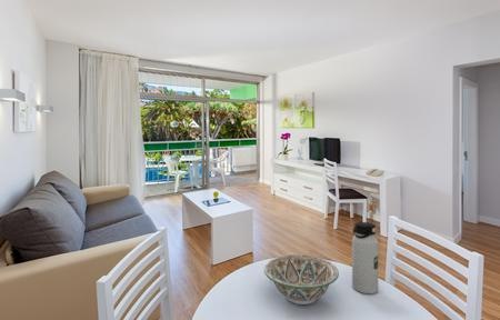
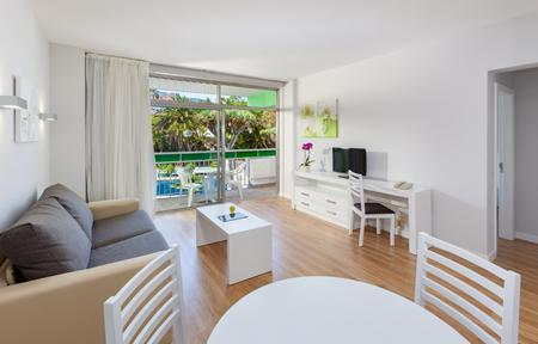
- water bottle (364, 256)
- decorative bowl (300, 281)
